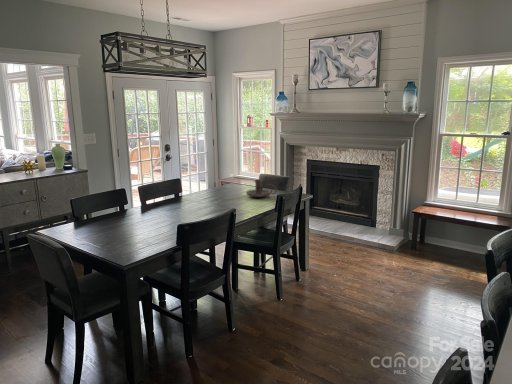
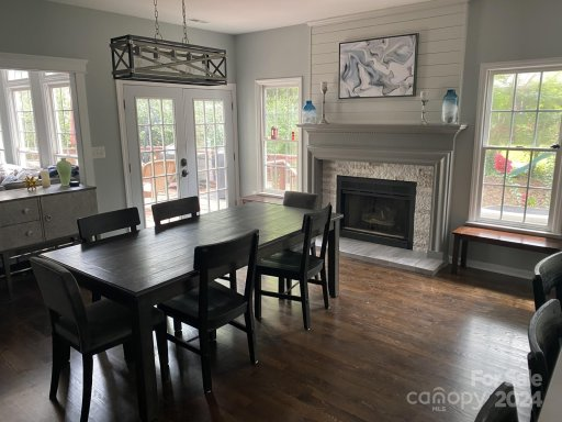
- candle holder (261, 188)
